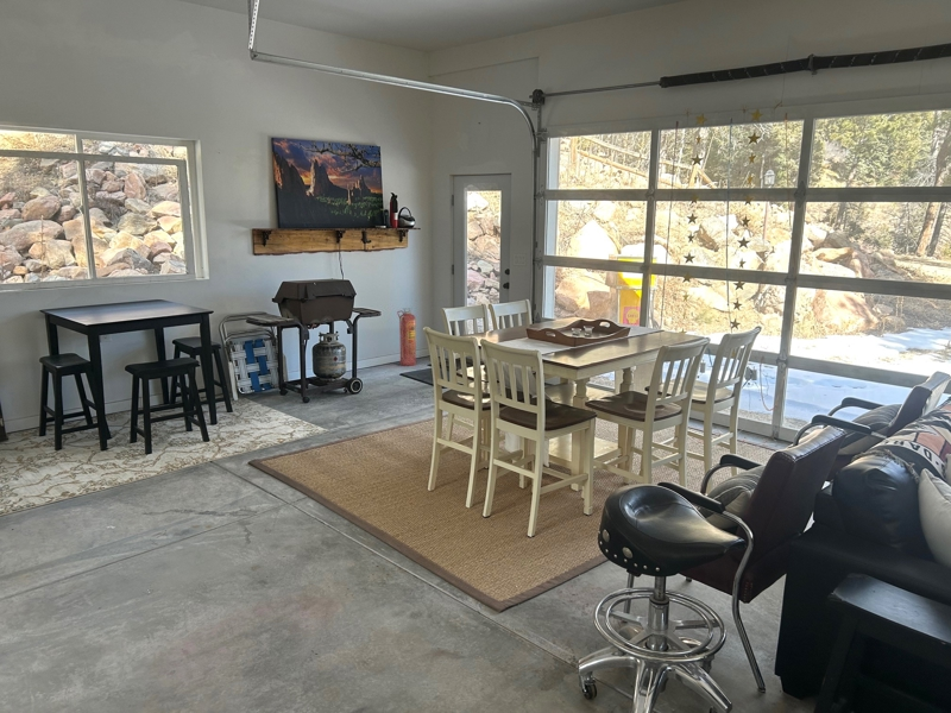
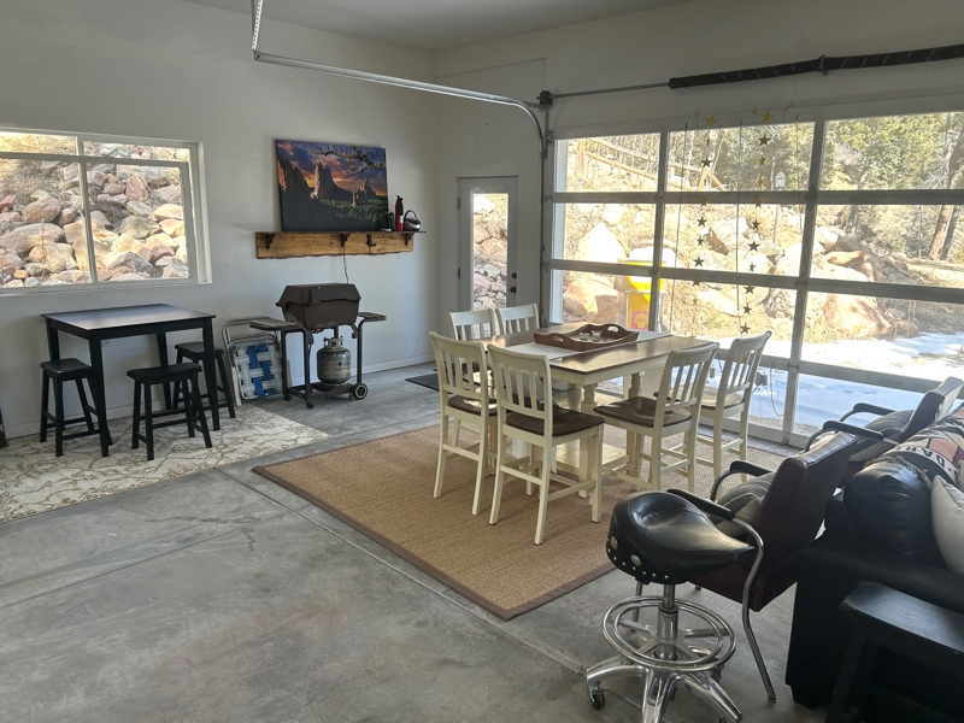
- fire extinguisher (405, 336)
